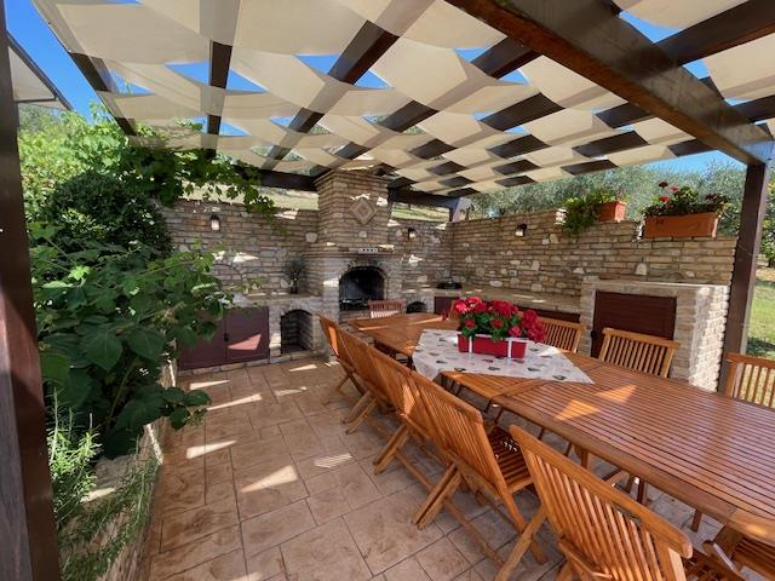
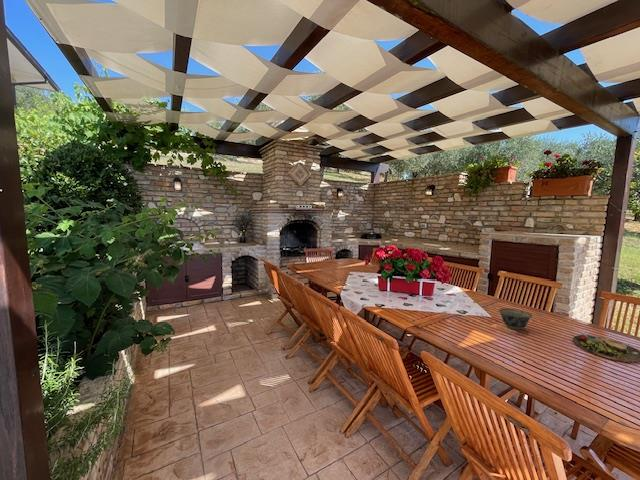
+ dinner plate (607, 343)
+ bowl (514, 319)
